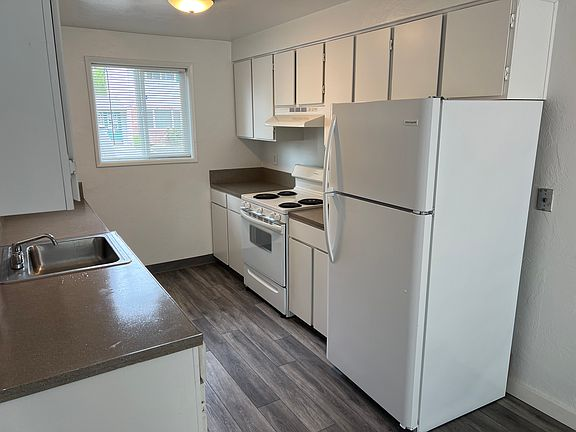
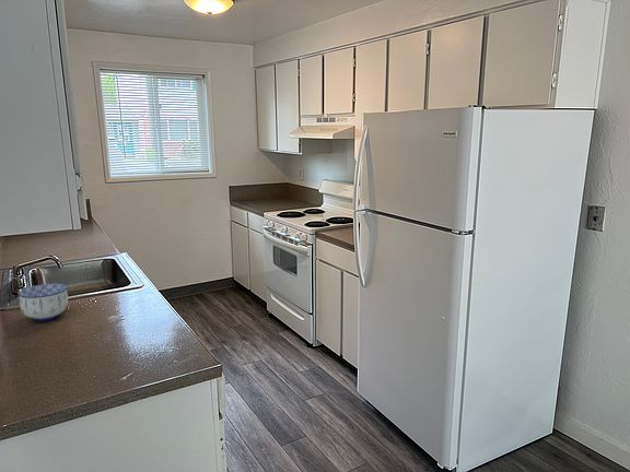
+ bowl (45, 304)
